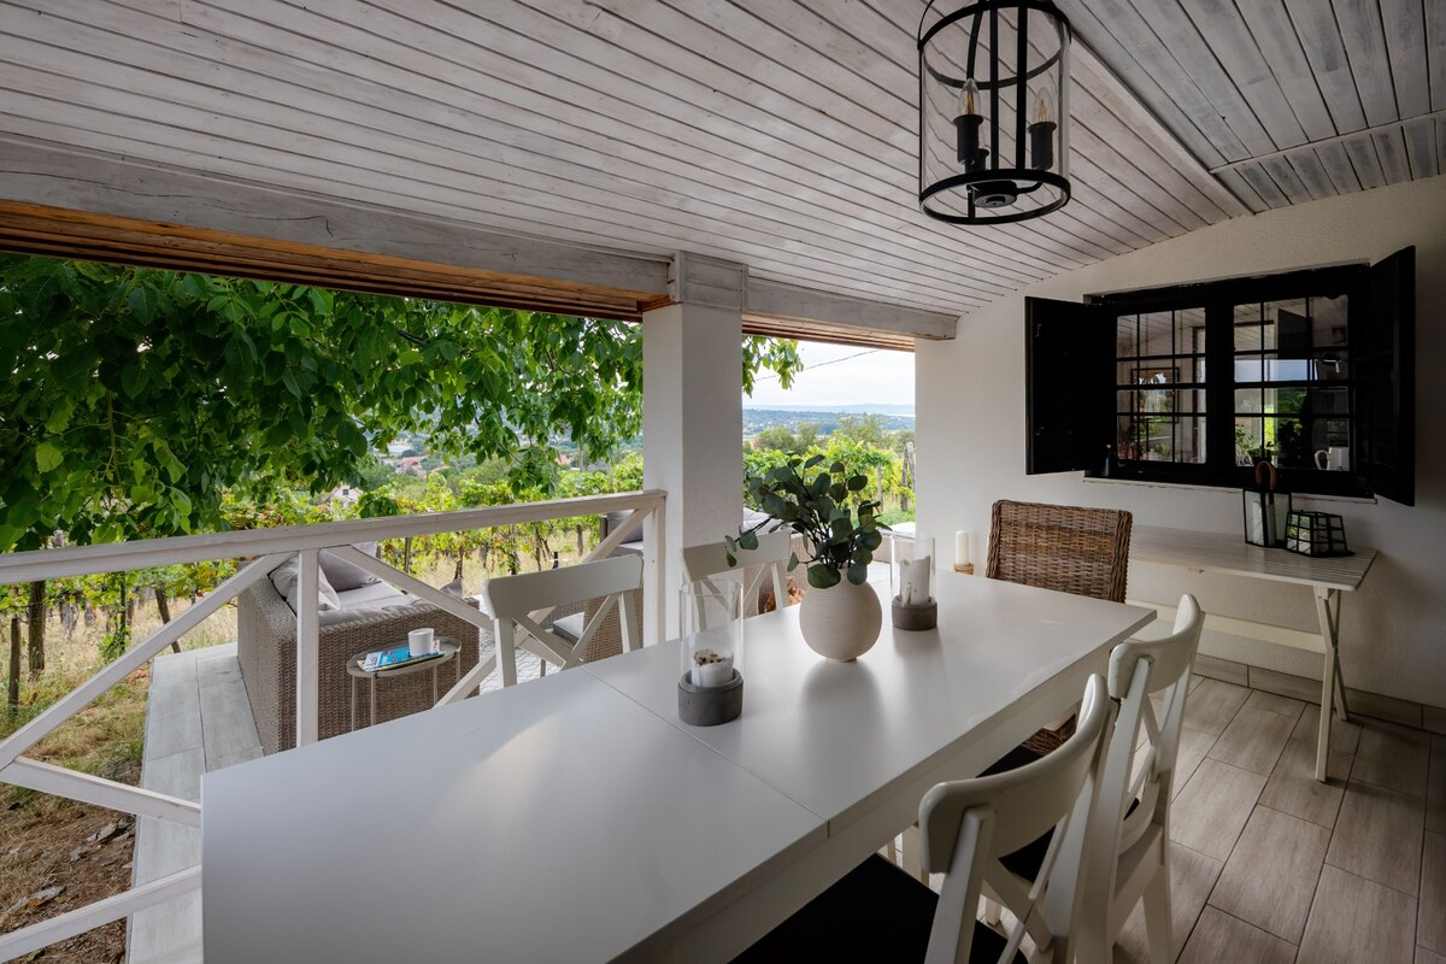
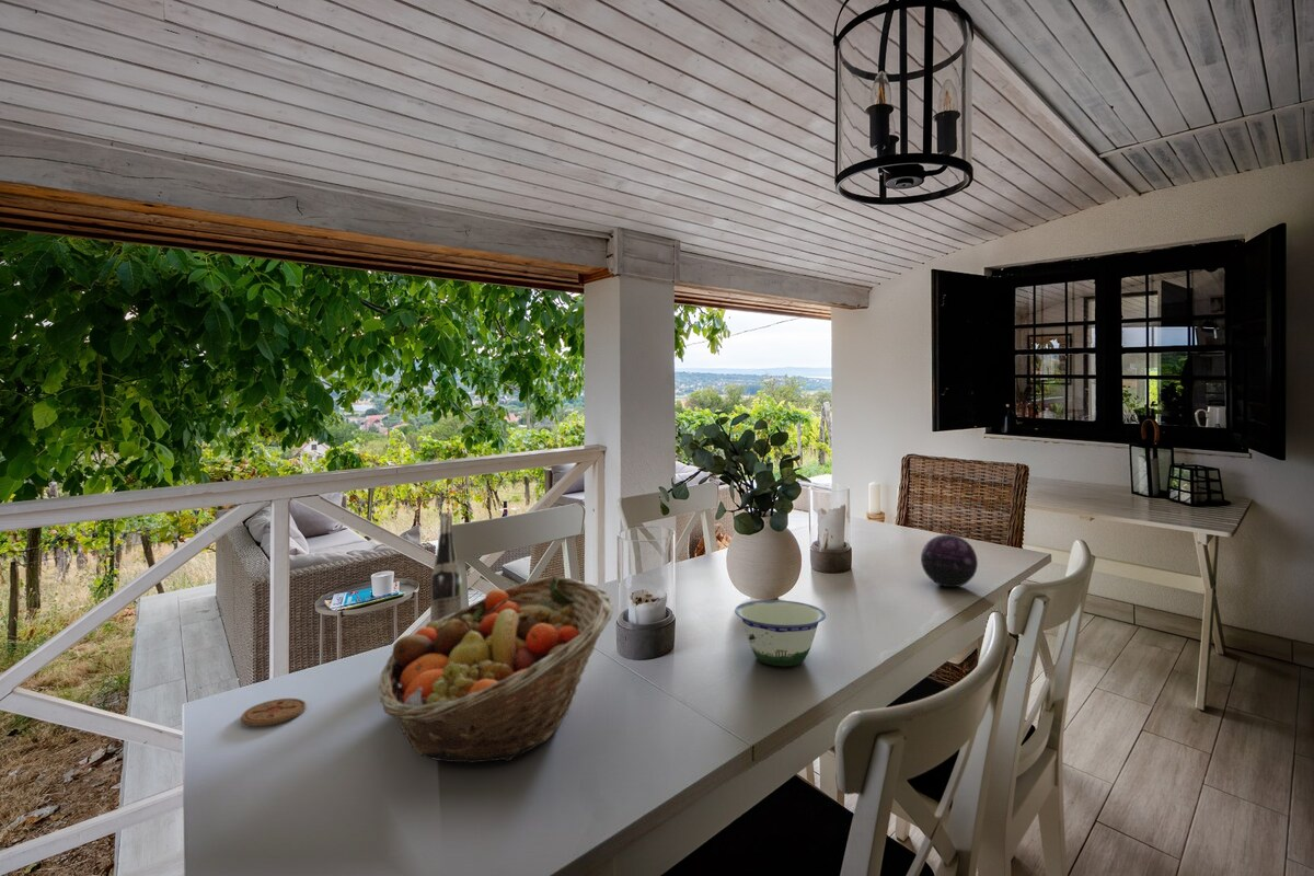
+ wine bottle (446, 578)
+ fruit basket (498, 655)
+ bowl (779, 634)
+ coaster (274, 711)
+ decorative orb (948, 561)
